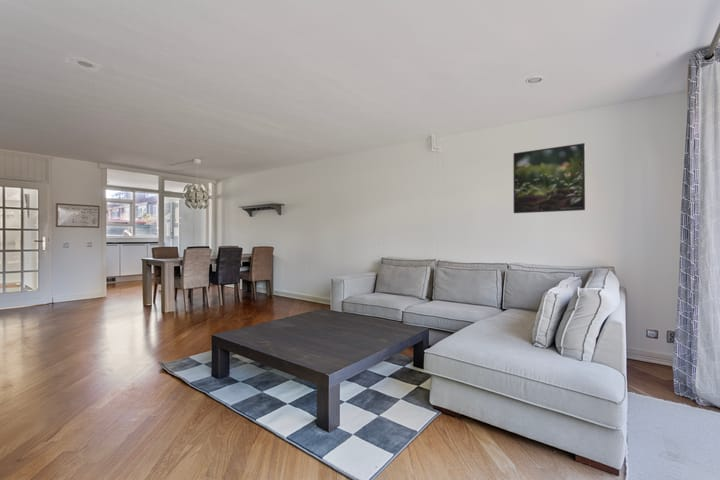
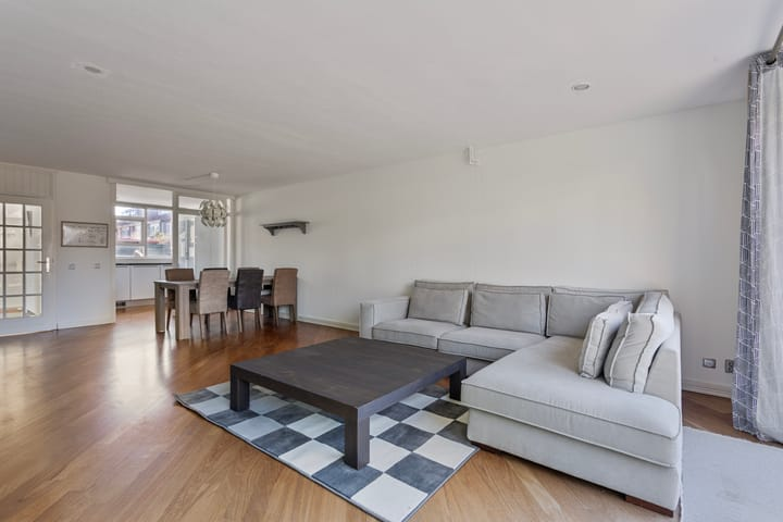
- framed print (547, 180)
